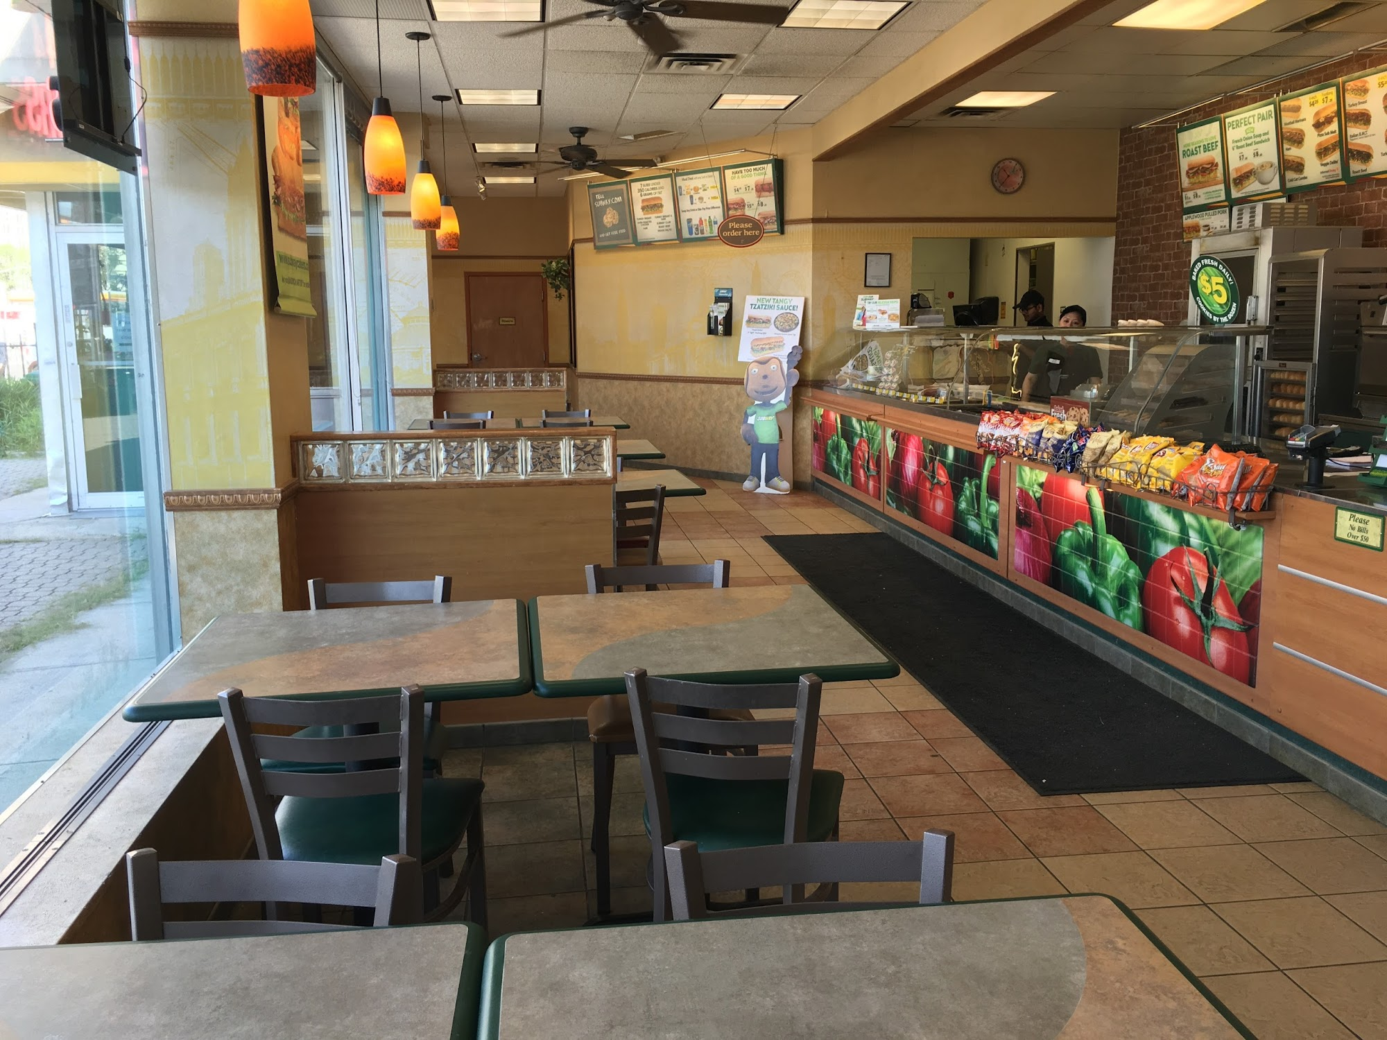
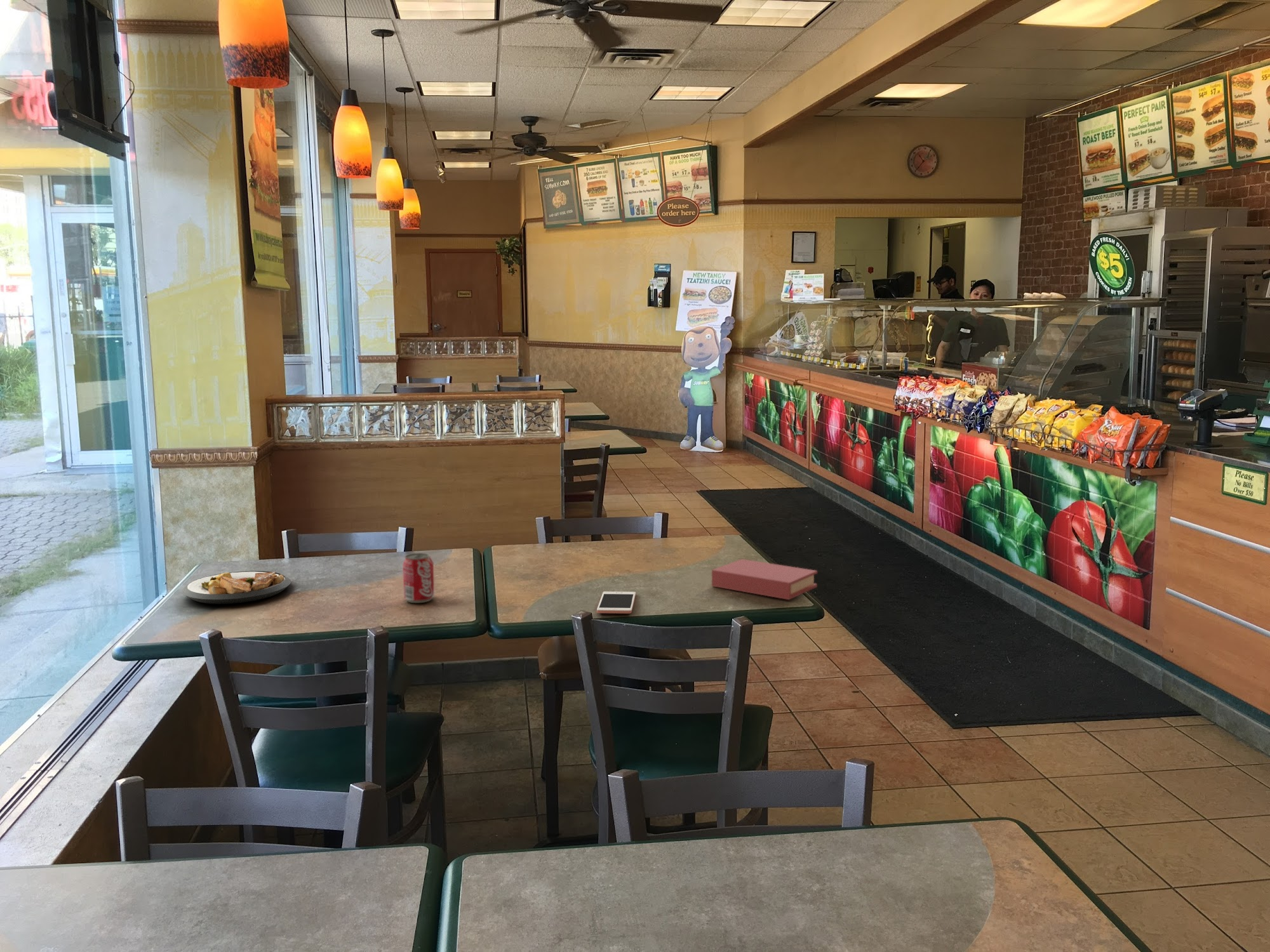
+ cell phone (617, 602)
+ book (764, 578)
+ plate (237, 583)
+ beverage can (418, 578)
